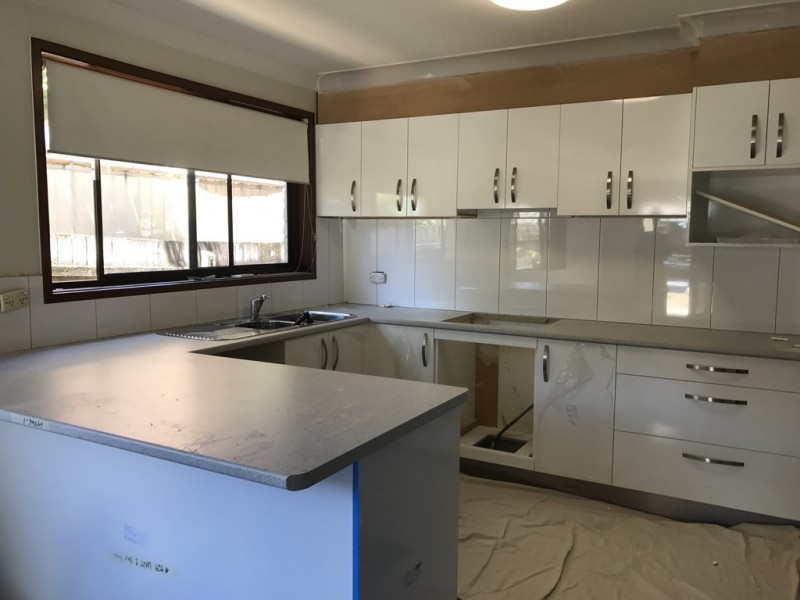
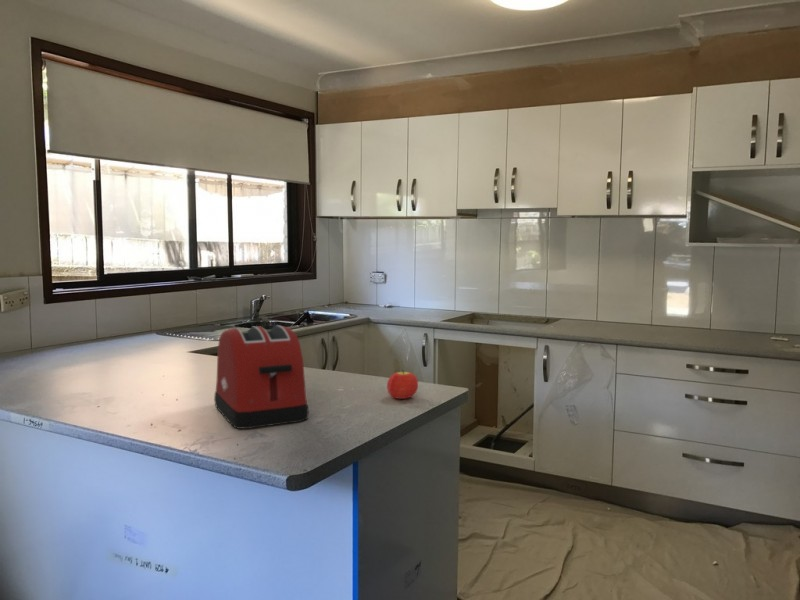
+ toaster (259, 370)
+ fruit (402, 383)
